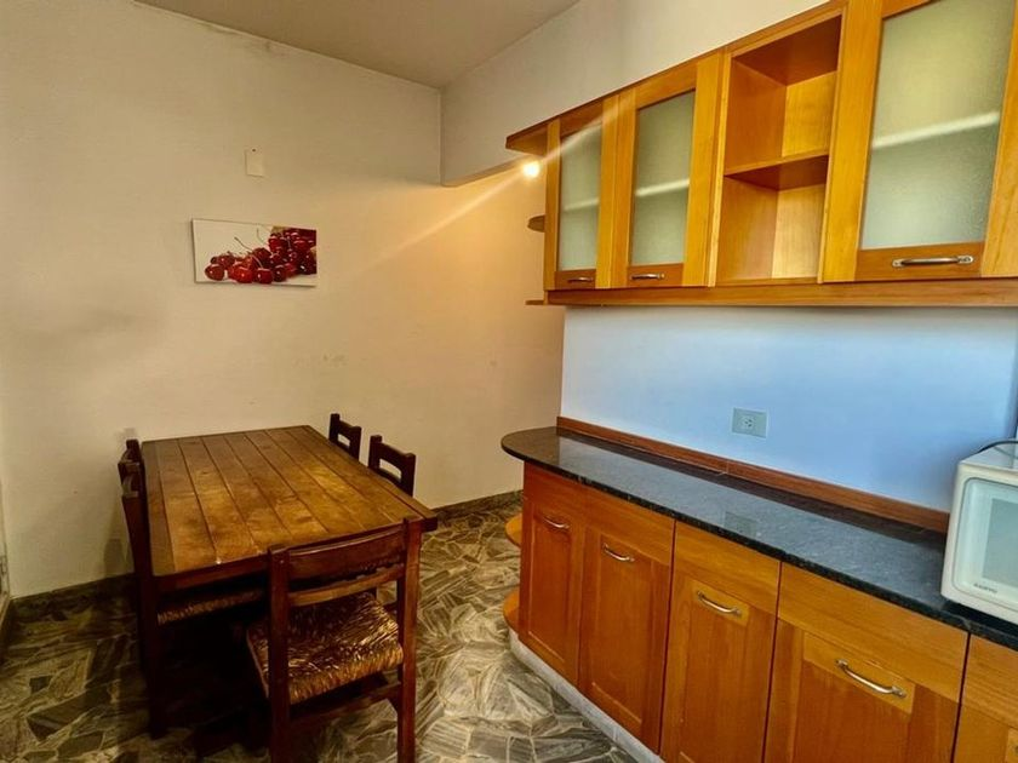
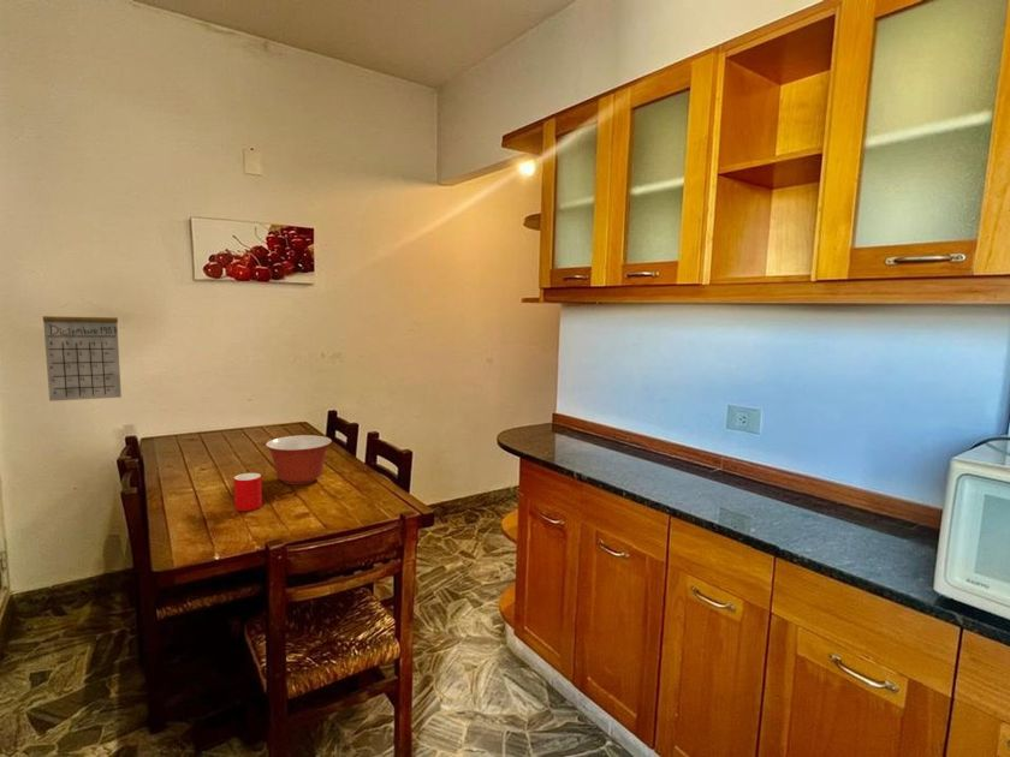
+ cup (246, 490)
+ calendar (83, 348)
+ mixing bowl (299, 460)
